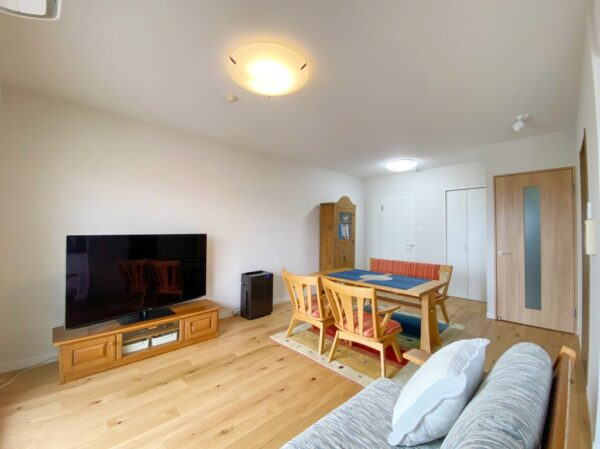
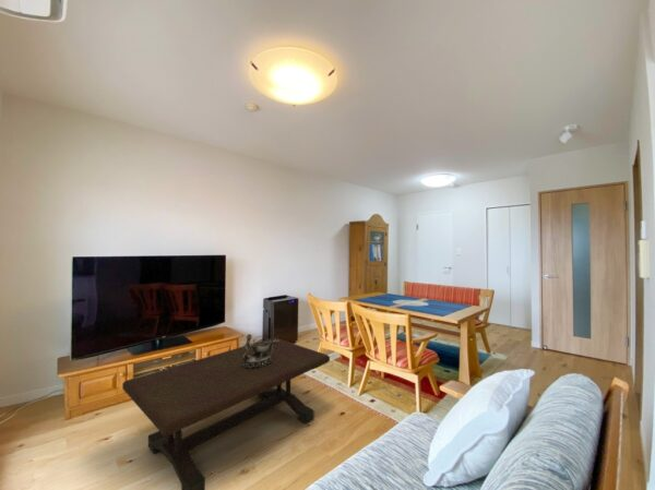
+ decorative bowl (260, 347)
+ coffee table (237, 399)
